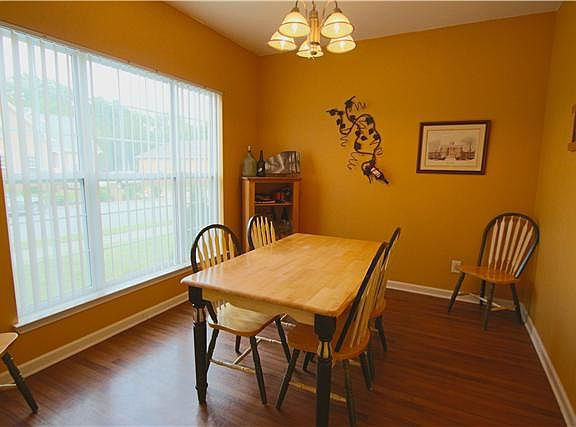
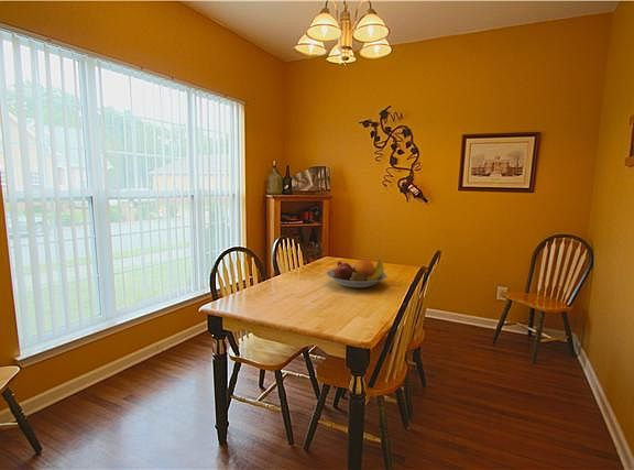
+ fruit bowl (356, 271)
